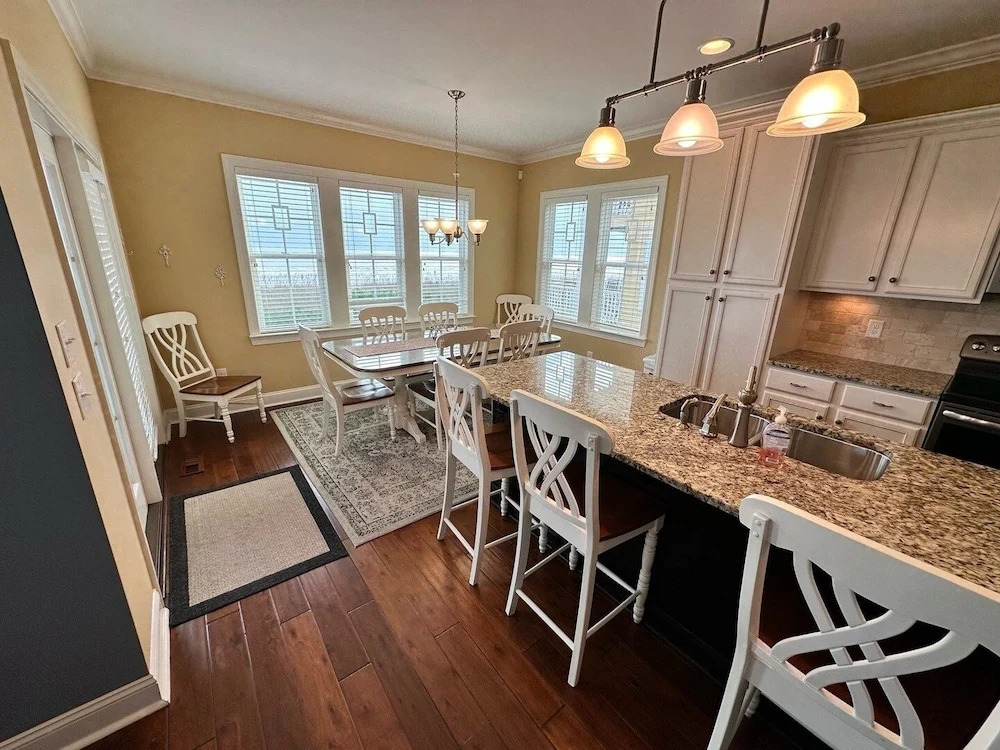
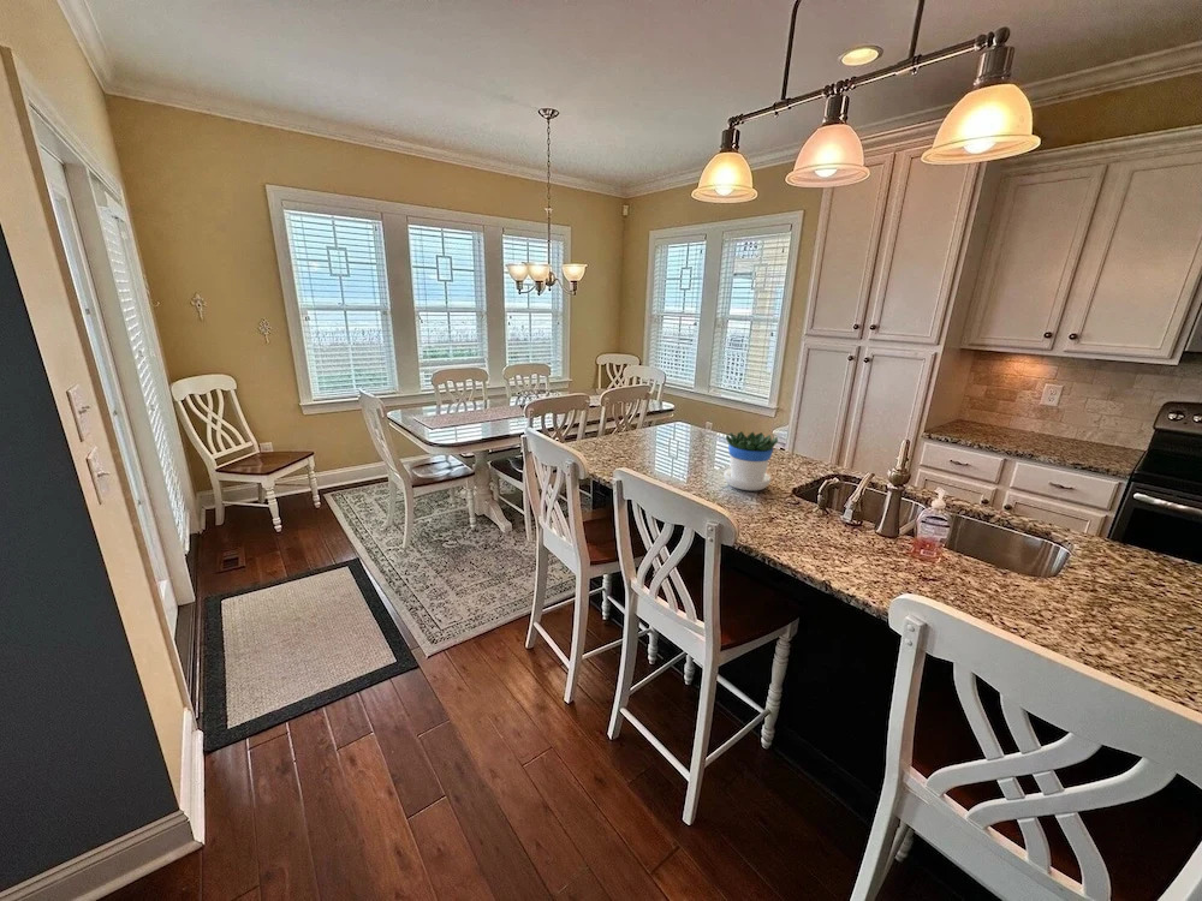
+ flowerpot (749, 460)
